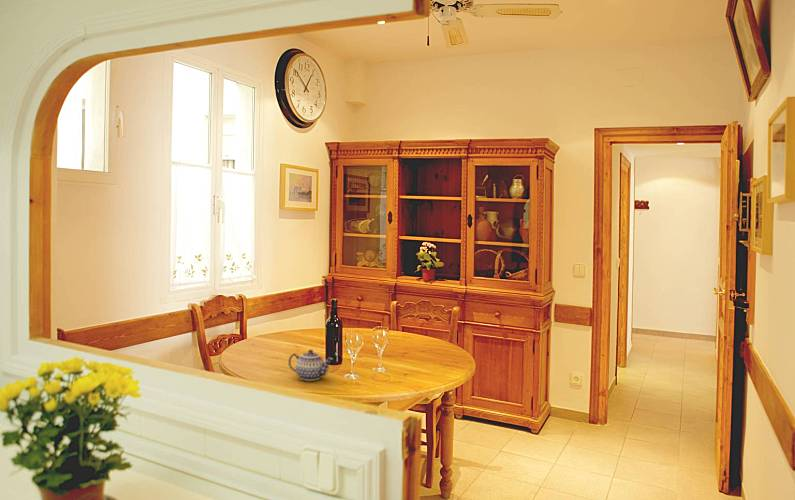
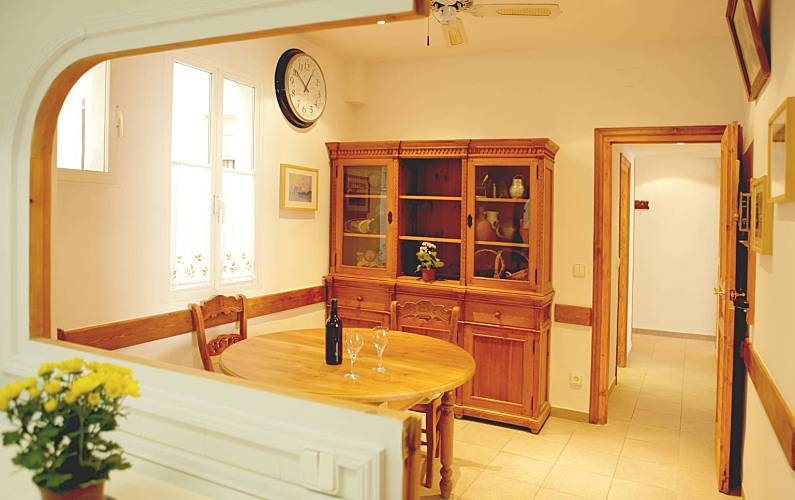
- teapot (310, 364)
